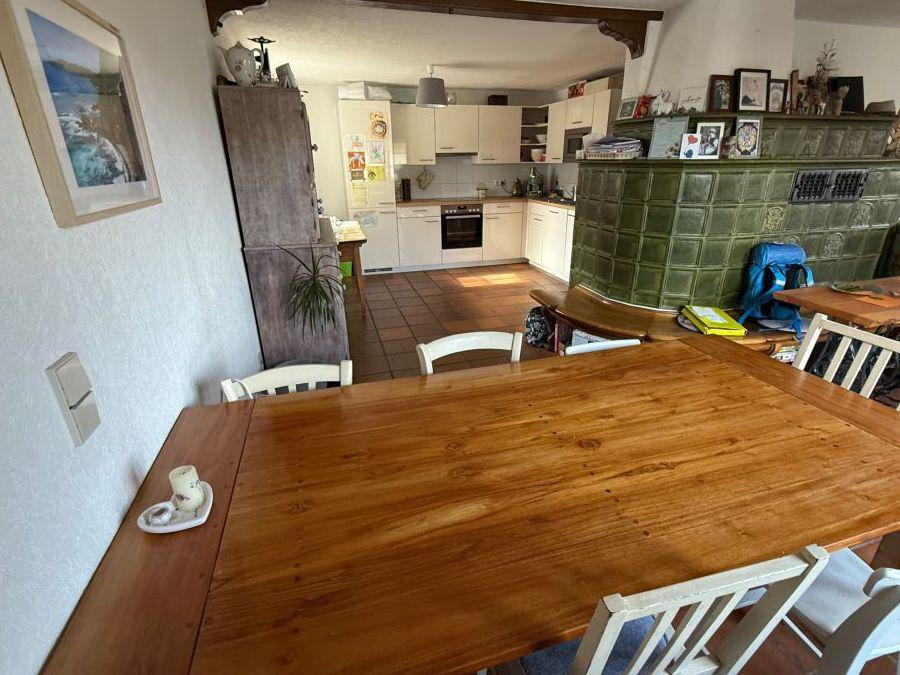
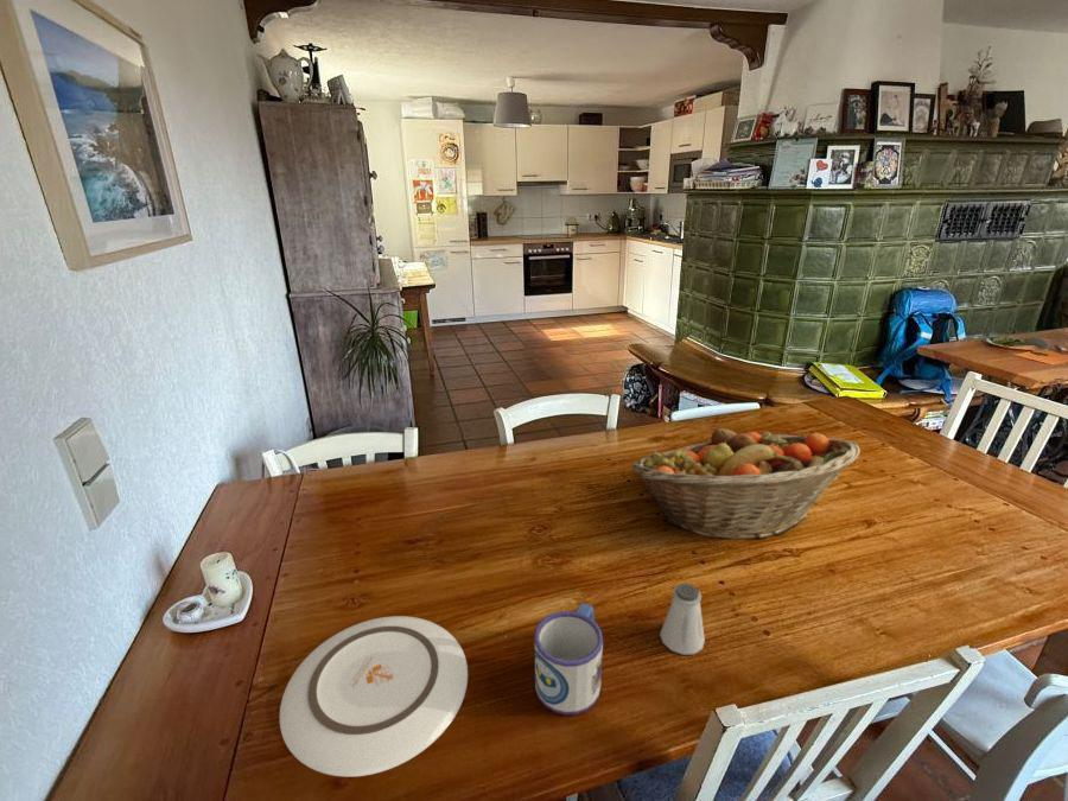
+ saltshaker (685, 614)
+ plate (375, 679)
+ fruit basket (739, 471)
+ mug (572, 650)
